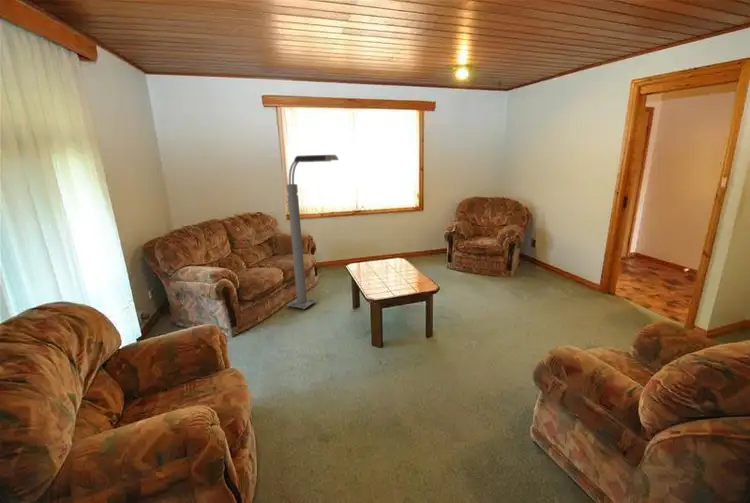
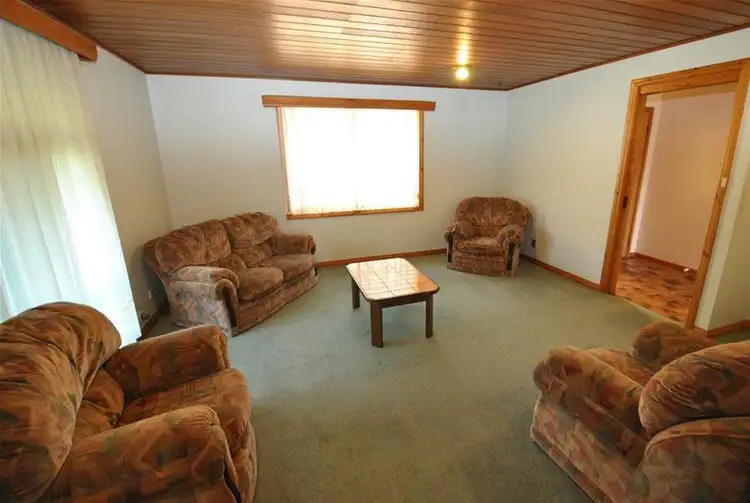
- floor lamp (301, 236)
